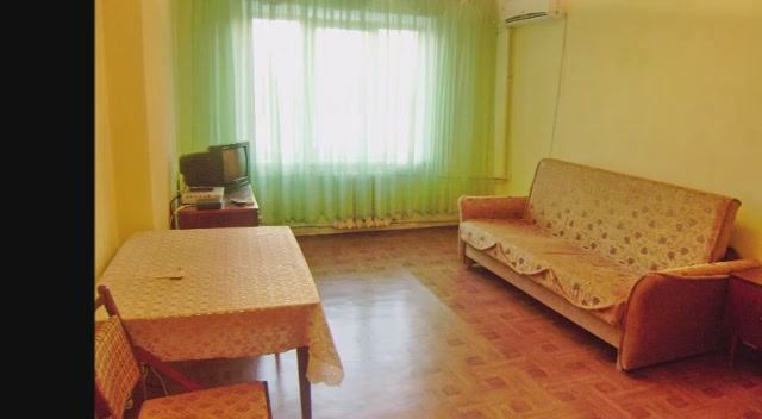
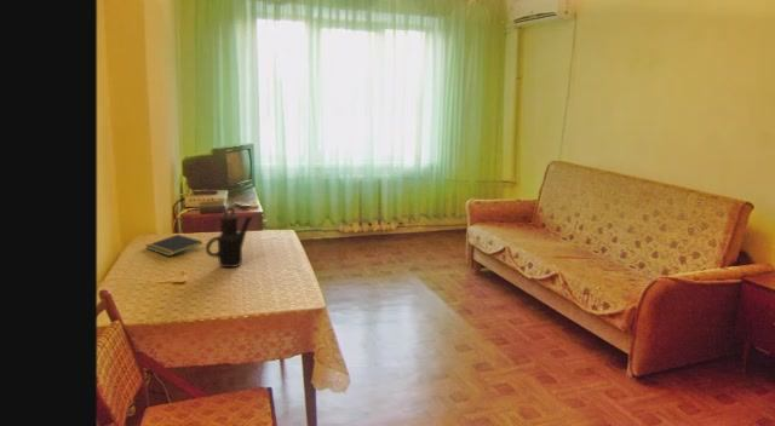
+ notepad (173, 244)
+ teapot (229, 236)
